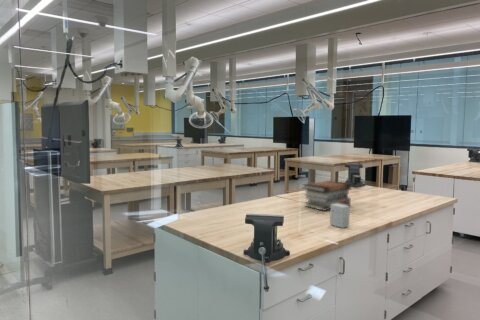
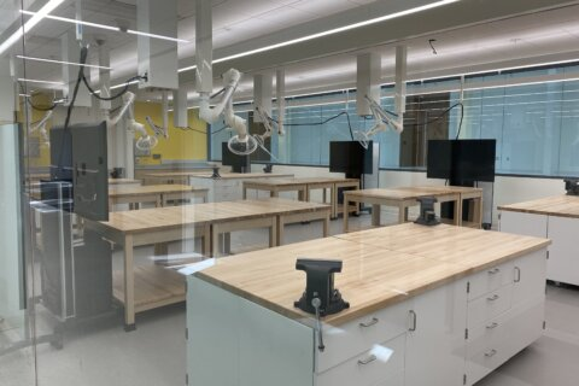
- book stack (326, 195)
- small box (339, 215)
